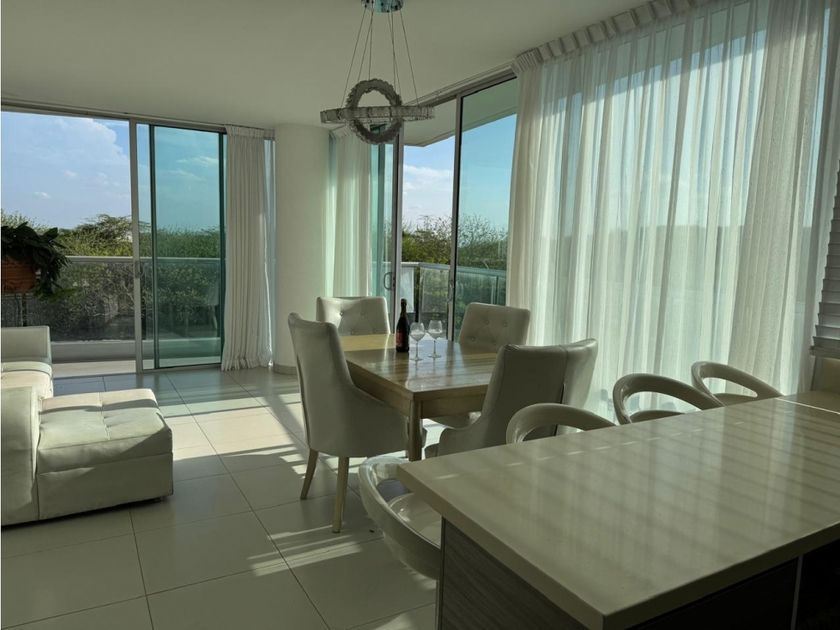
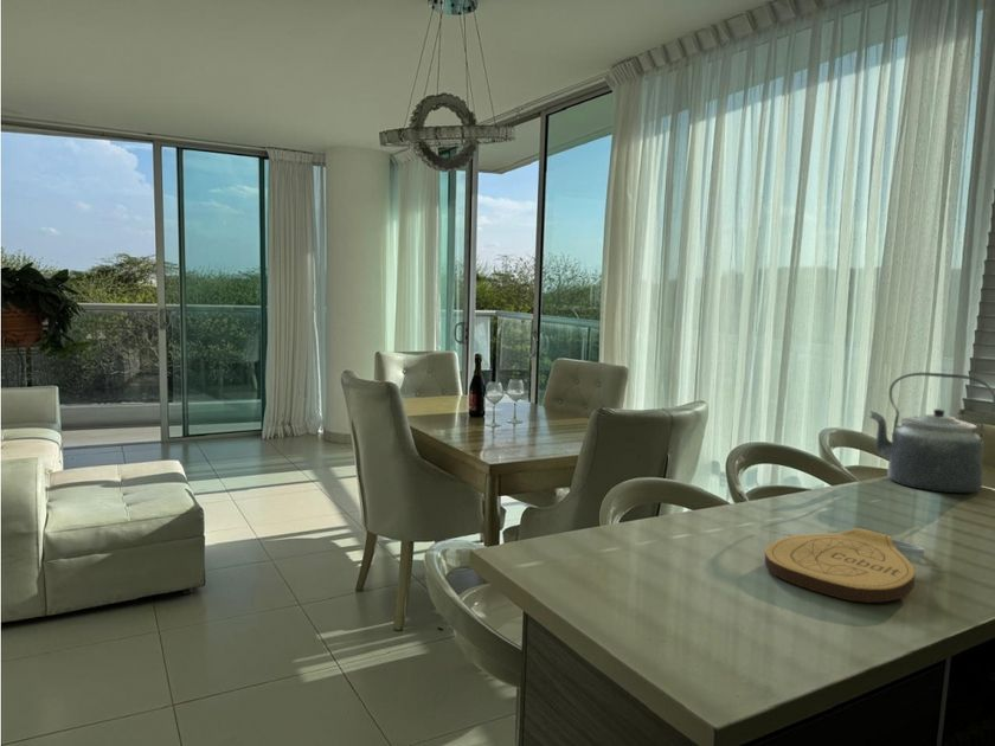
+ key chain (858, 552)
+ kettle (927, 427)
